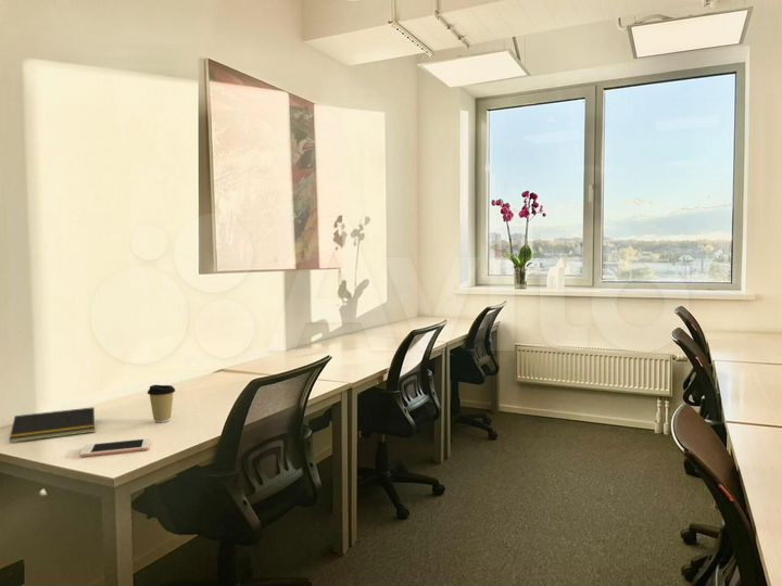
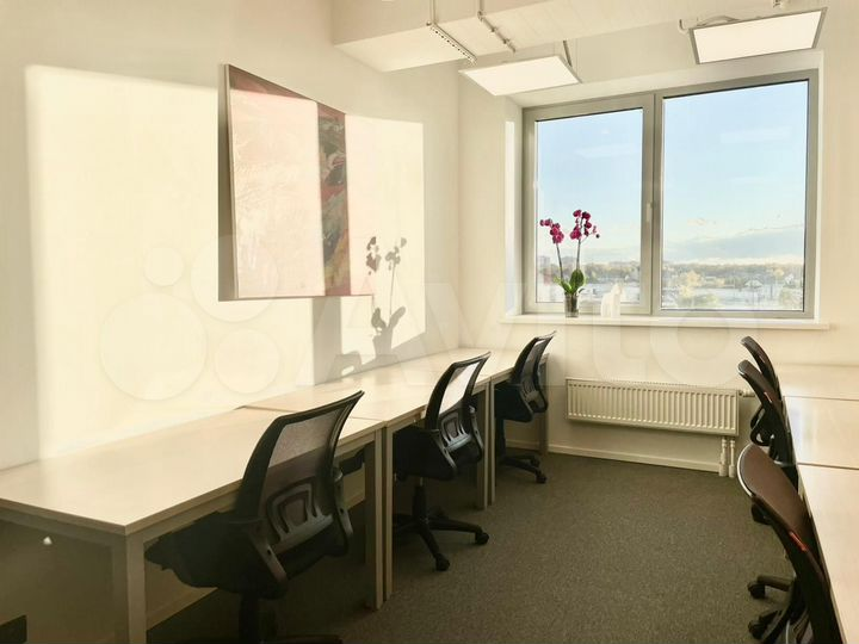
- notepad (54, 423)
- cell phone (116, 447)
- coffee cup (161, 403)
